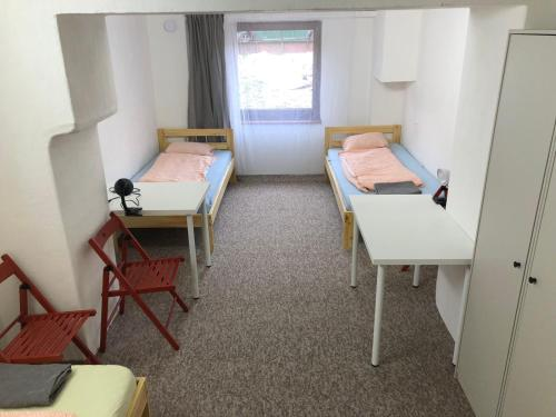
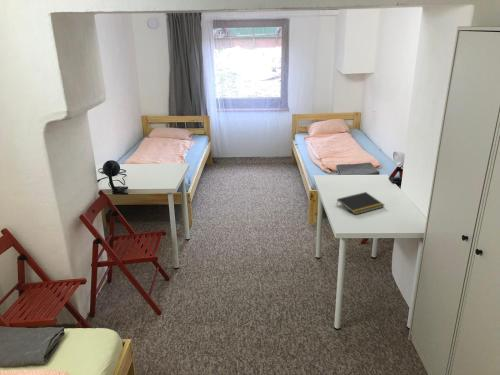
+ notepad (360, 202)
